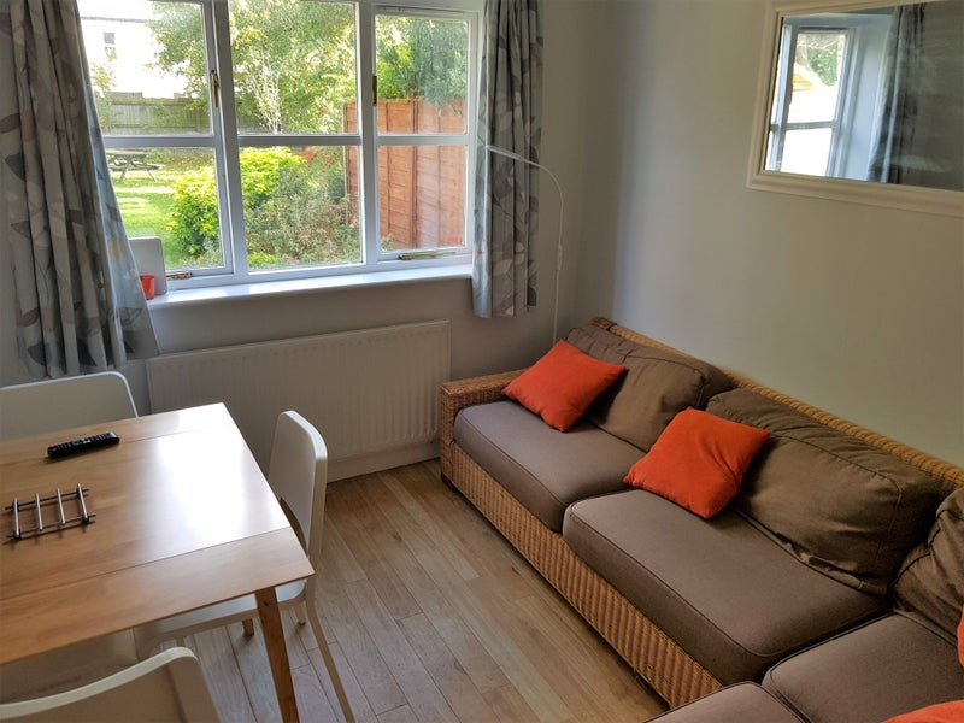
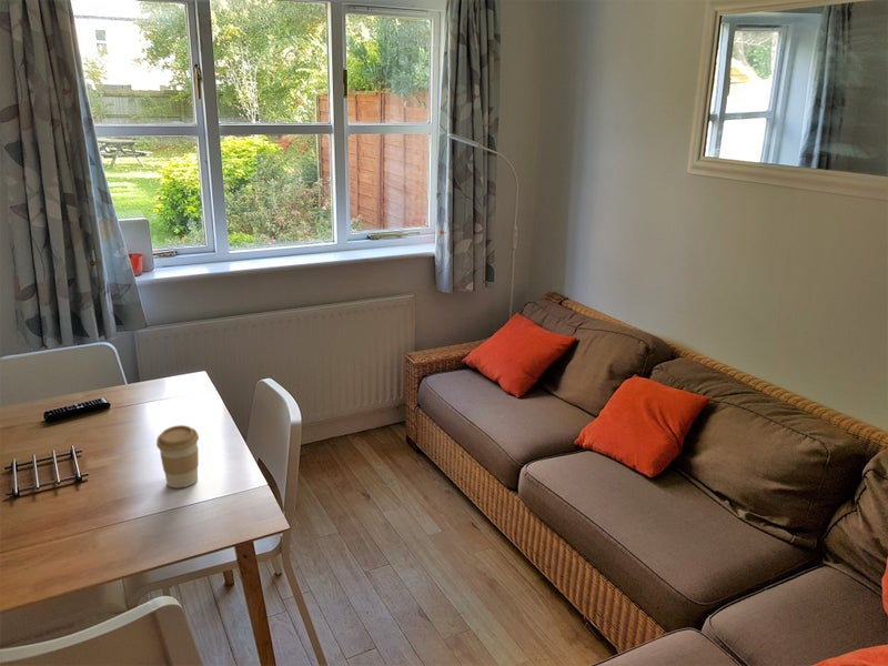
+ coffee cup (179, 456)
